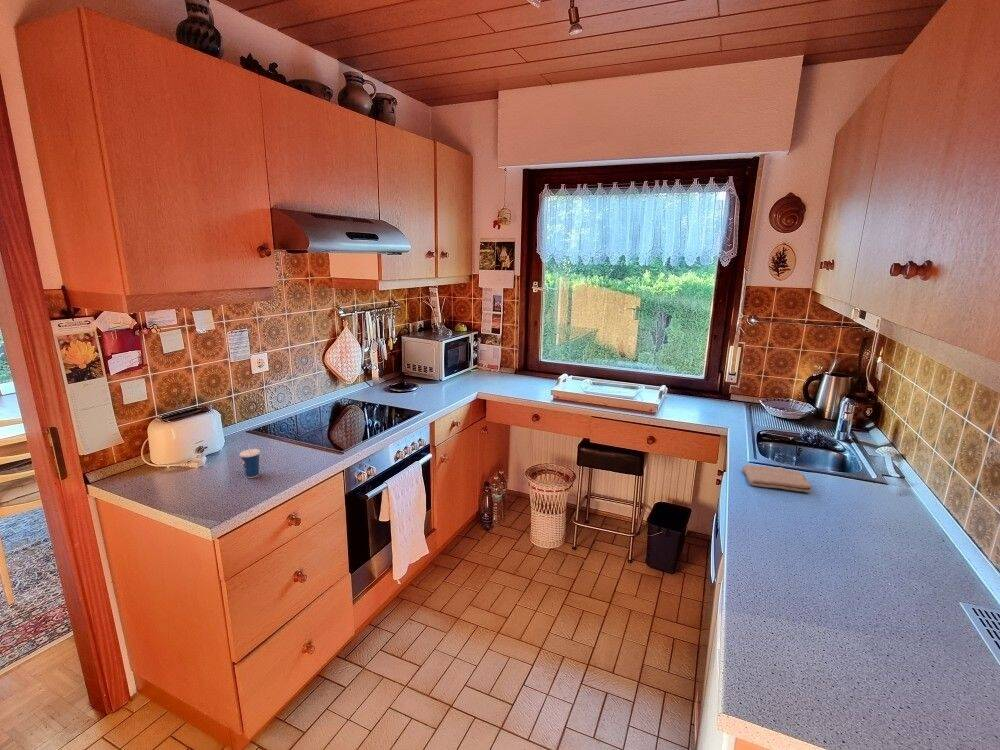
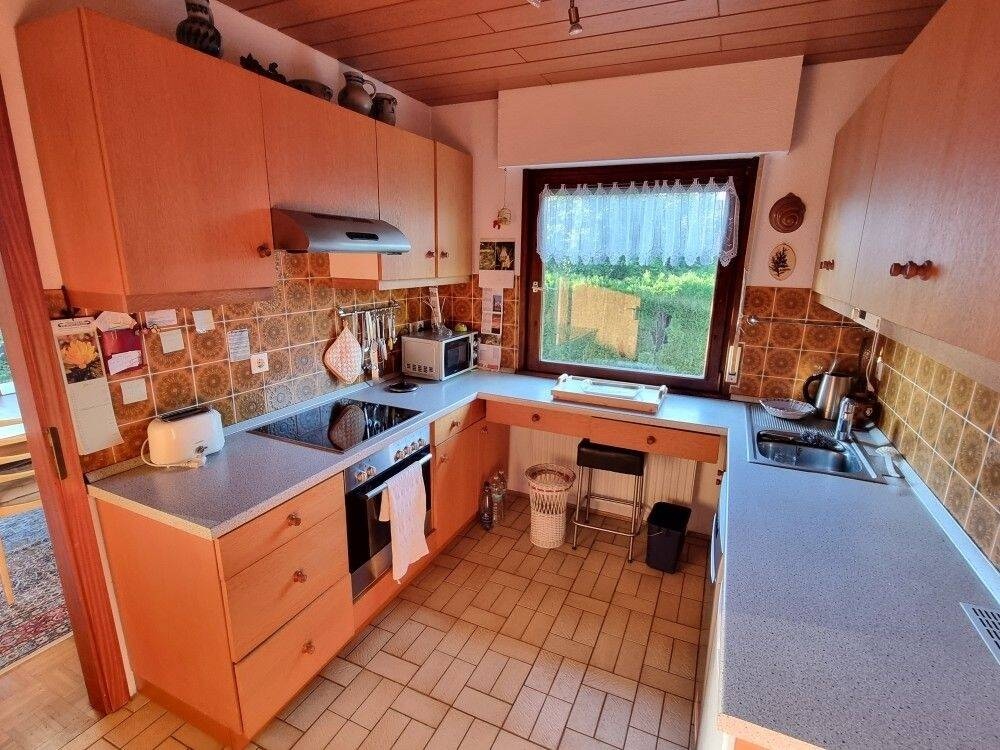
- washcloth (776, 477)
- cup (250, 457)
